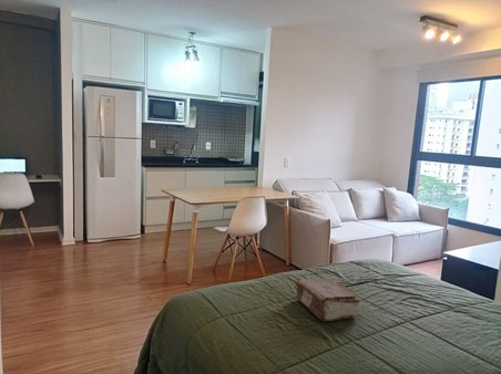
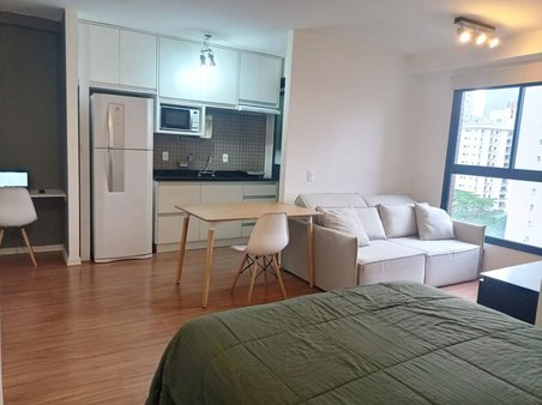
- book (327, 297)
